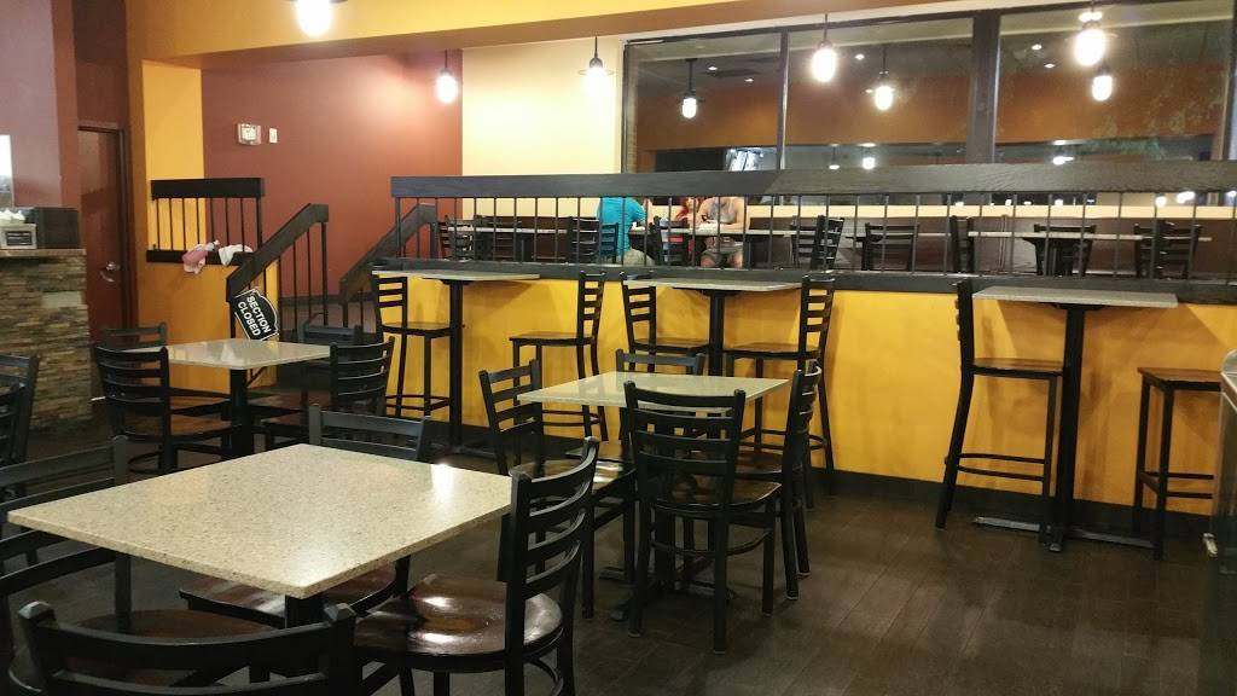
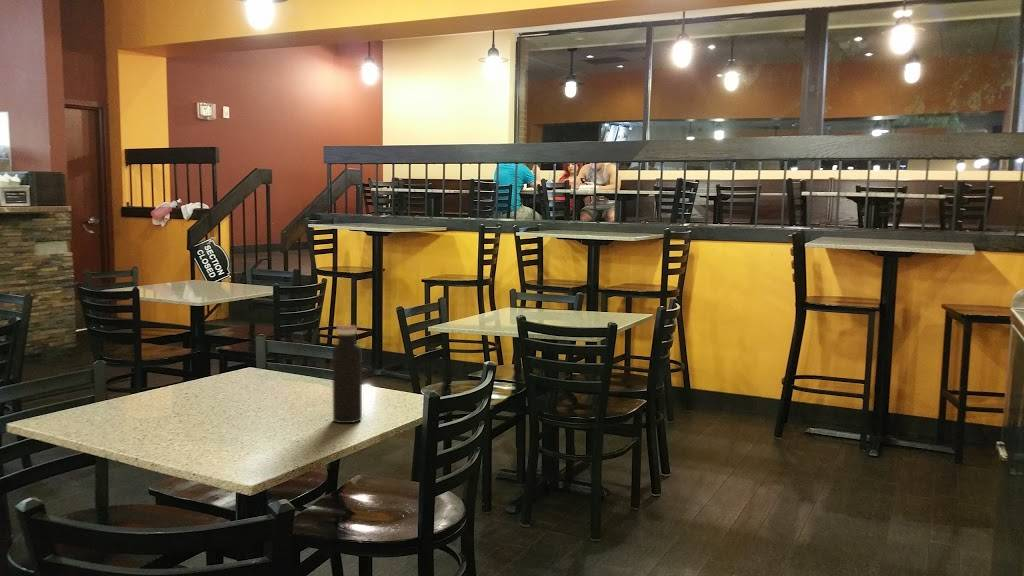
+ water bottle (347, 373)
